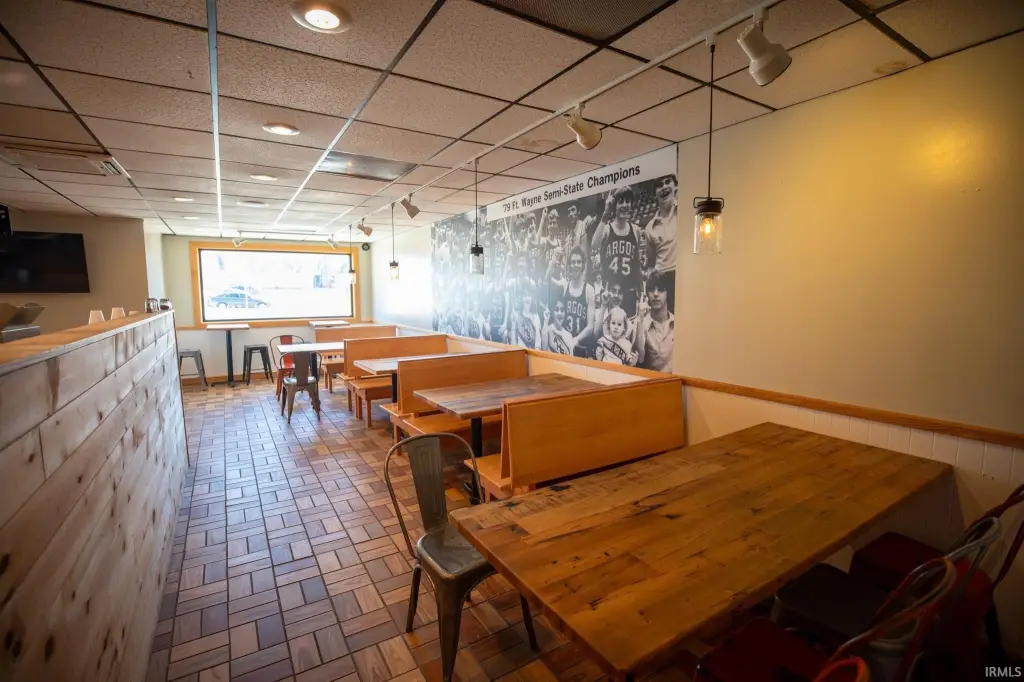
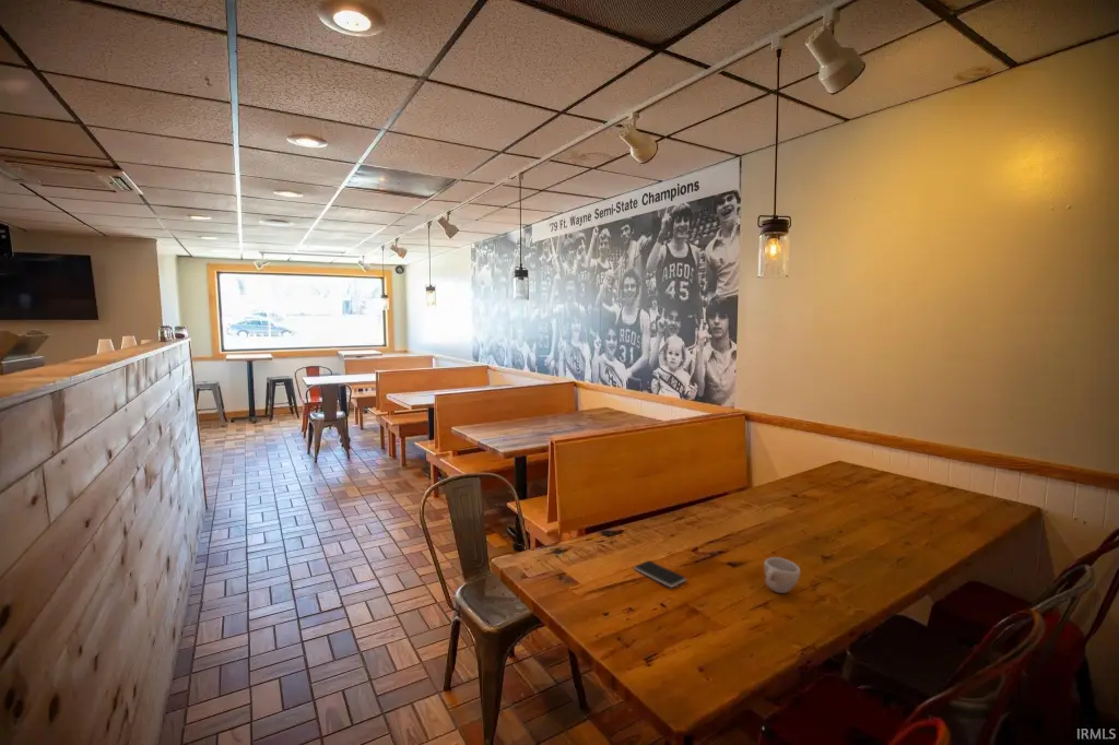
+ smartphone (659, 572)
+ cup (778, 578)
